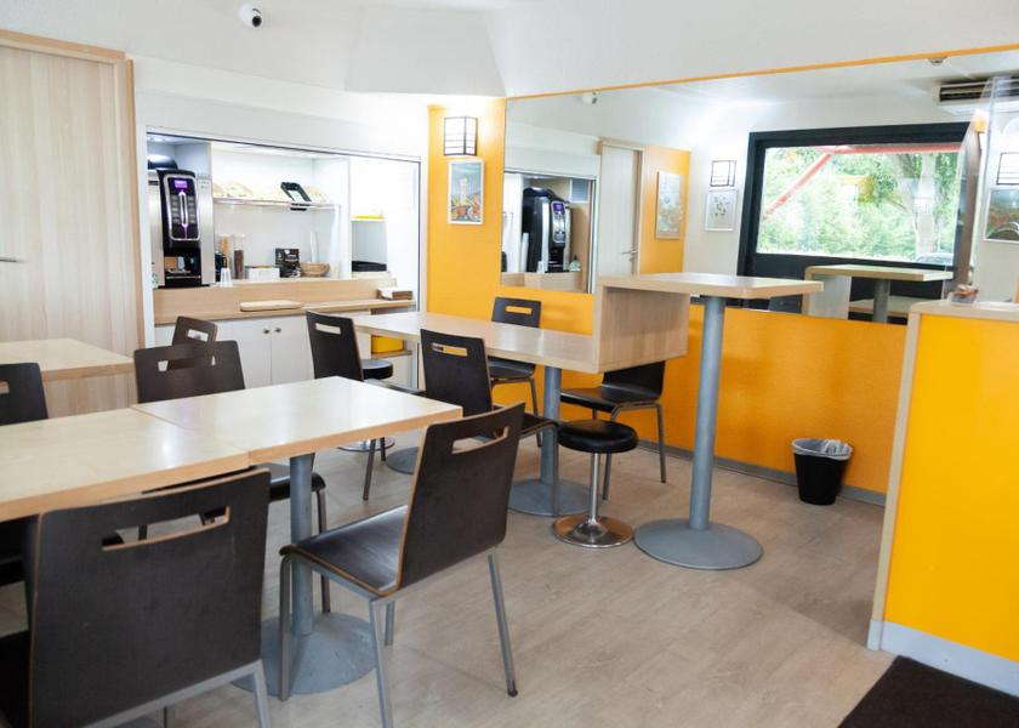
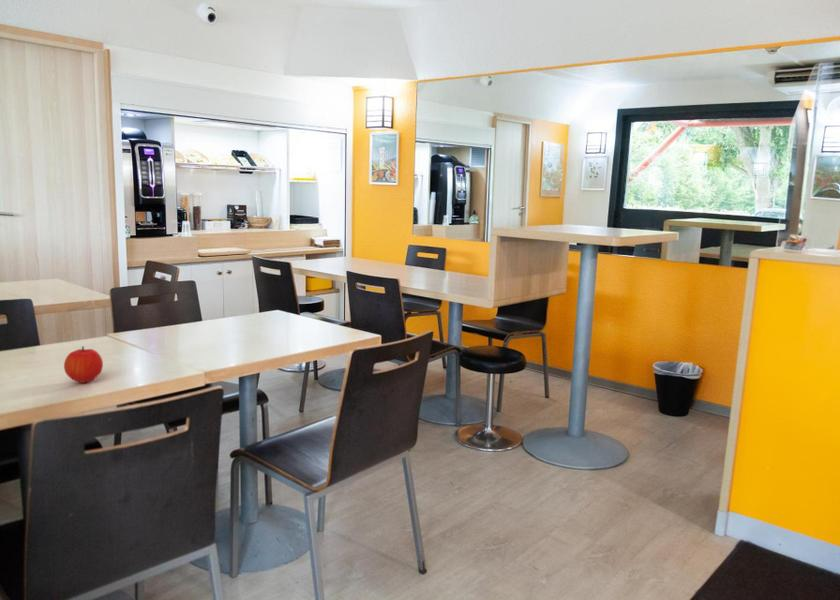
+ fruit (83, 364)
